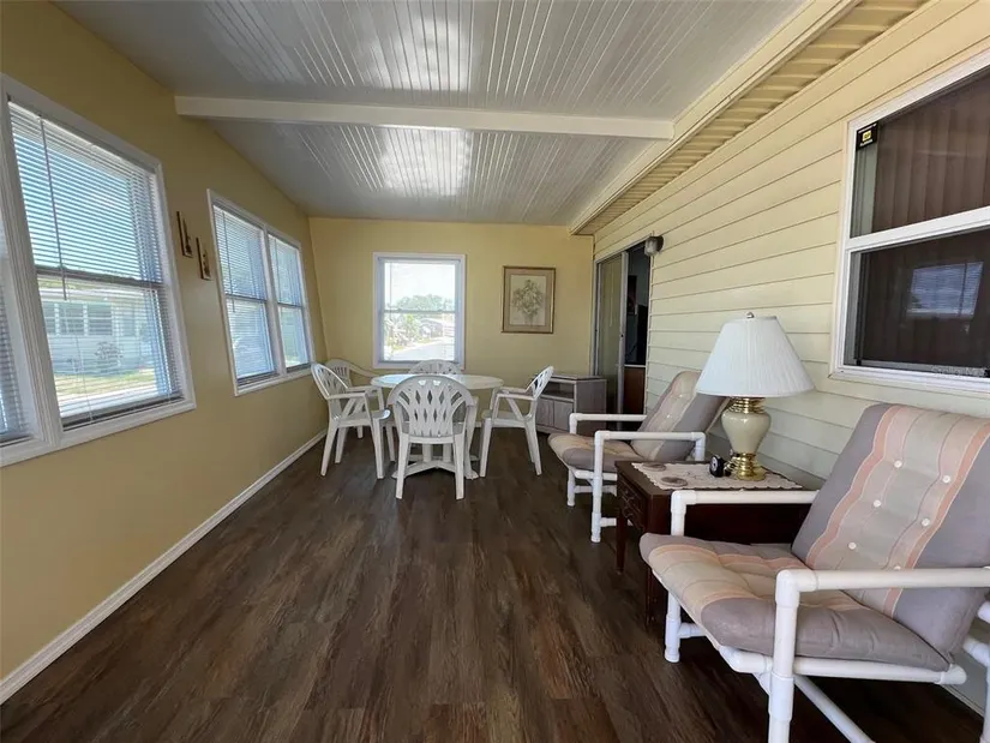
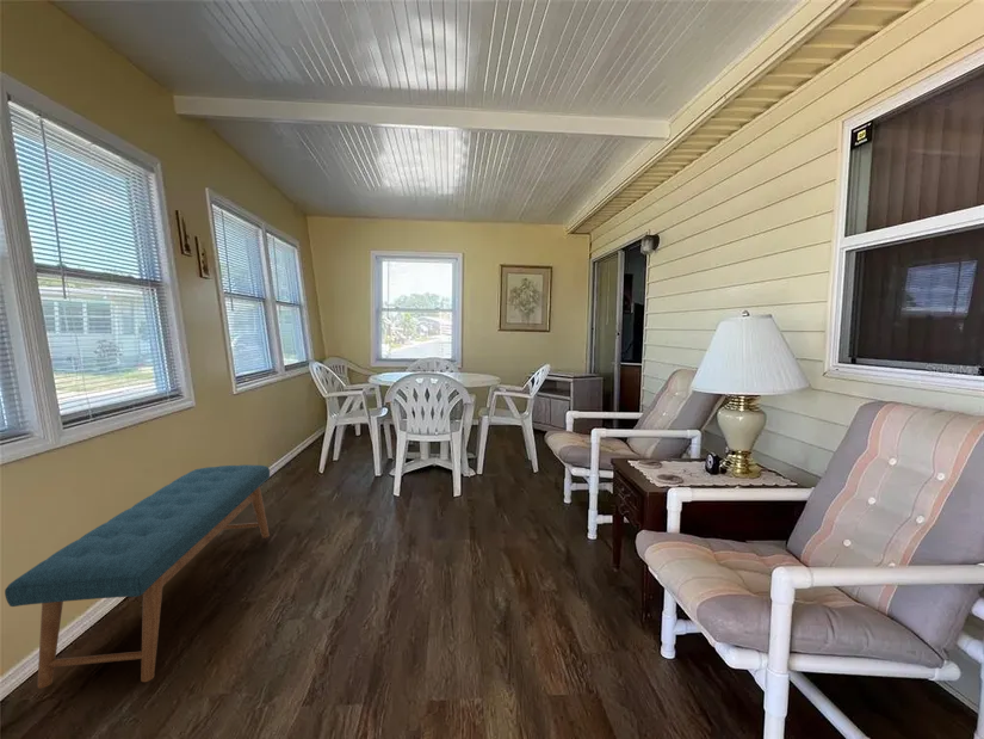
+ bench (178, 548)
